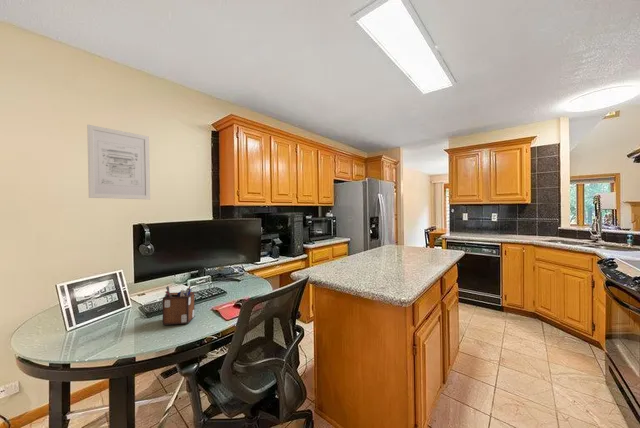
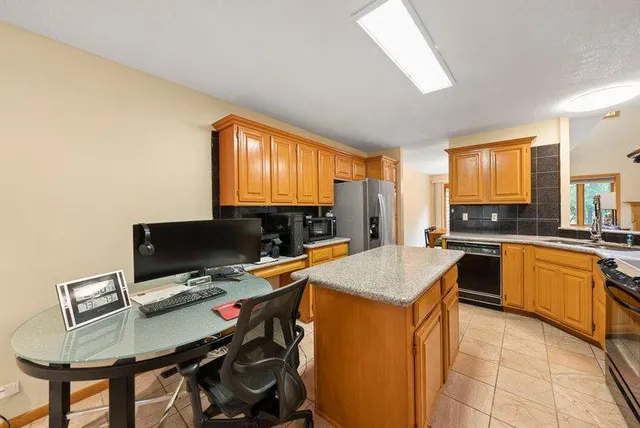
- desk organizer (179, 302)
- wall art (121, 164)
